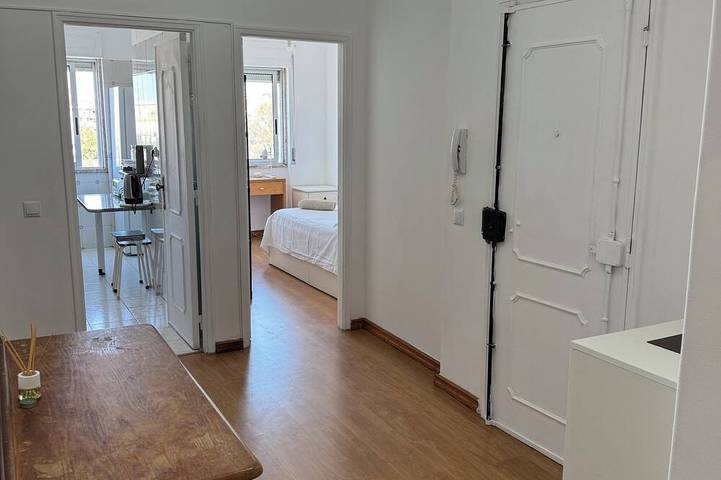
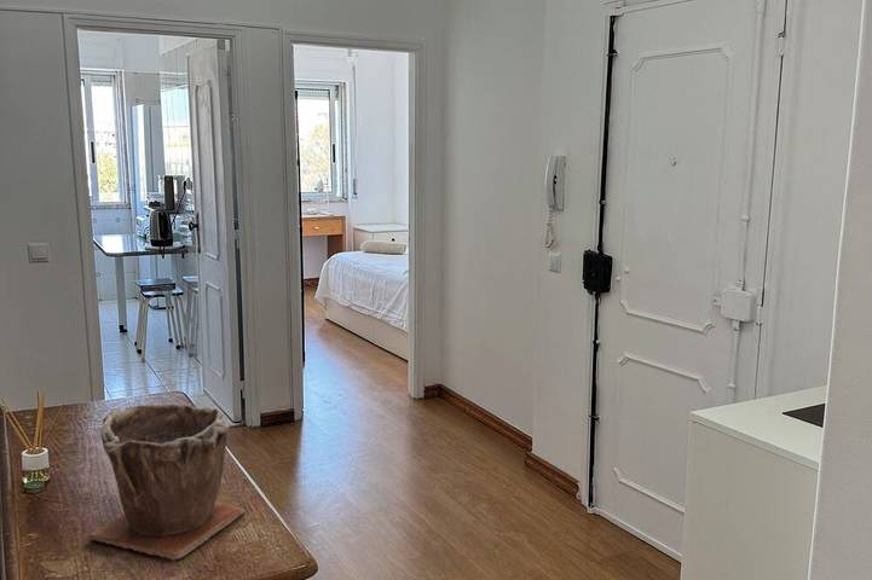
+ plant pot (166, 470)
